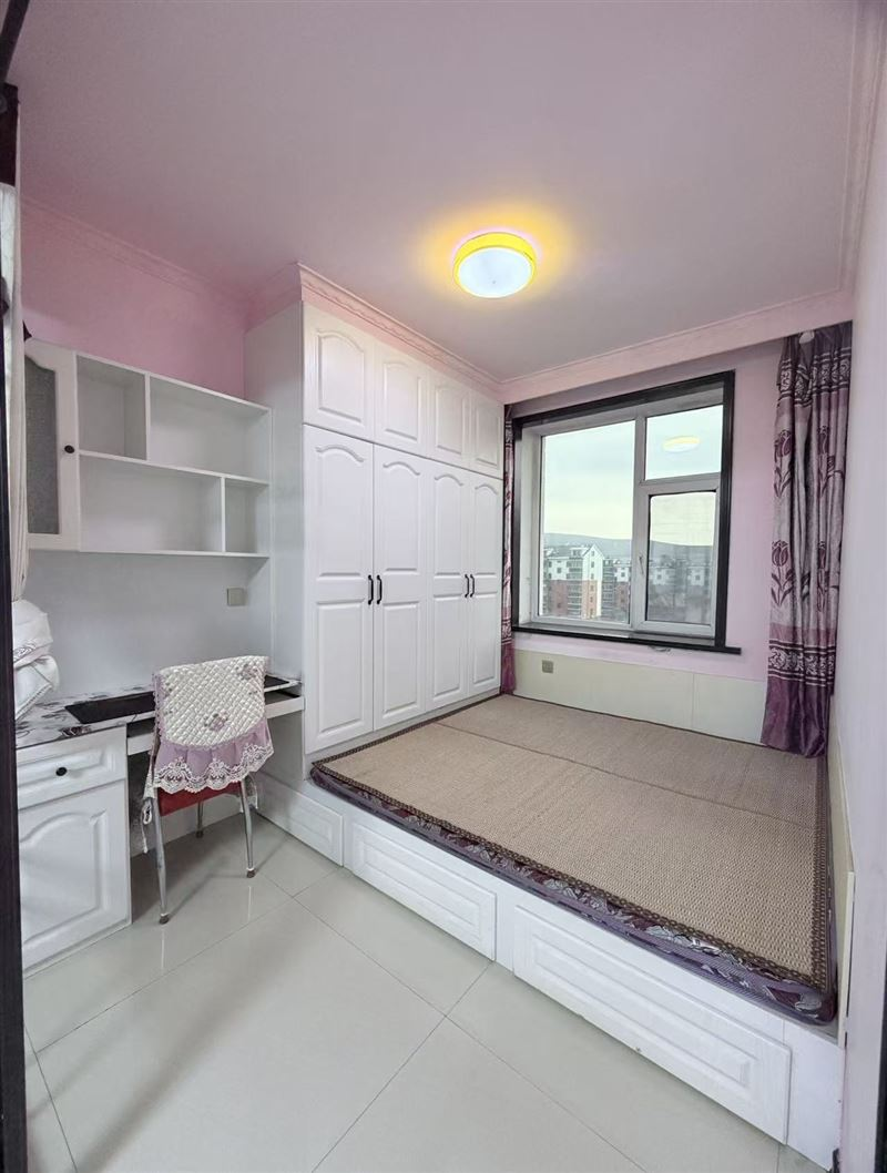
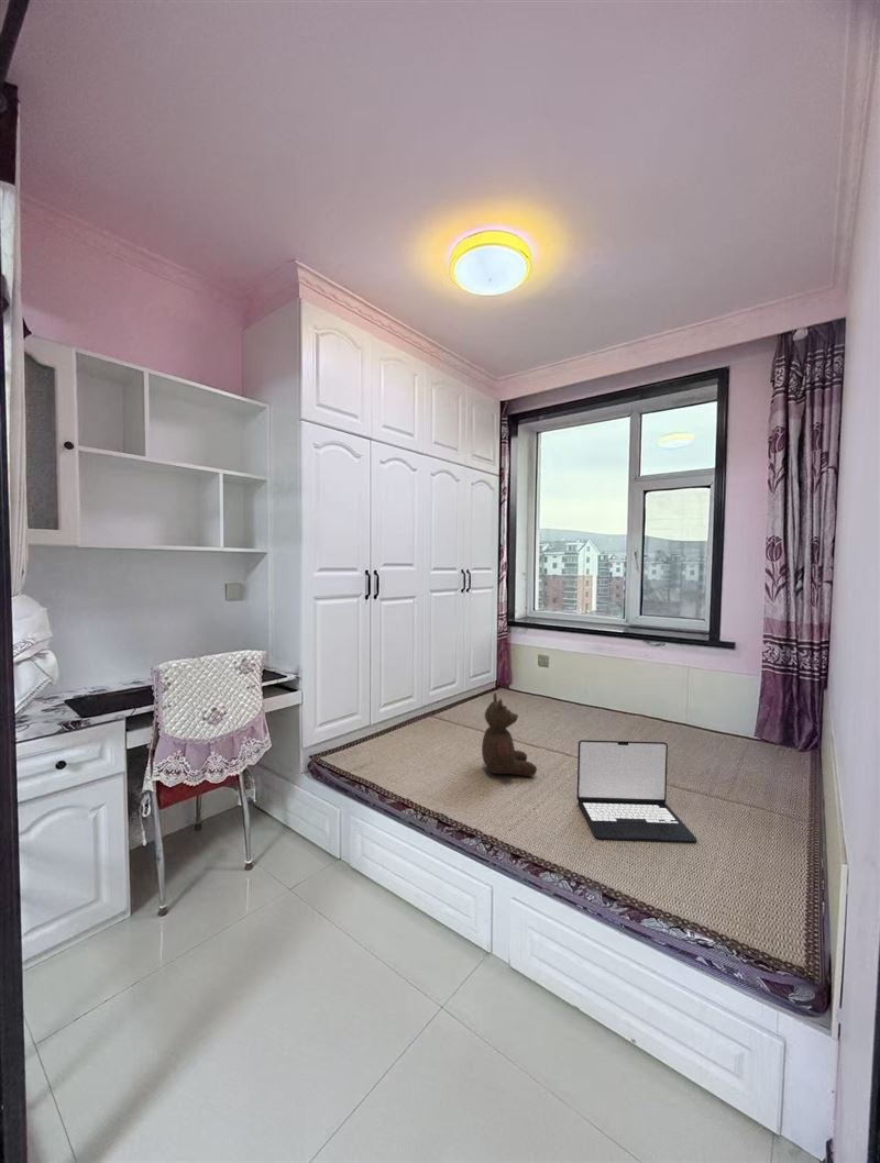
+ laptop (634, 787)
+ teddy bear (508, 732)
